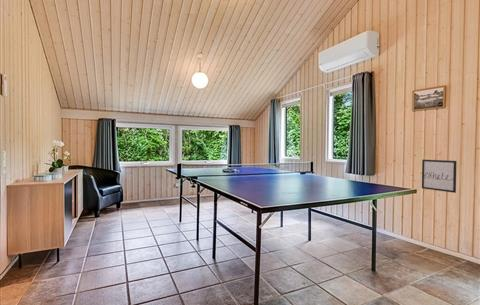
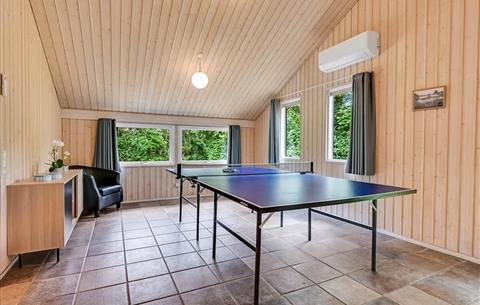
- wall art (438, 175)
